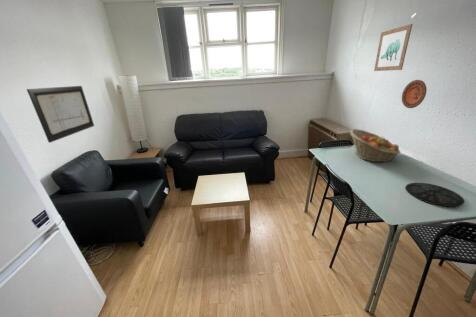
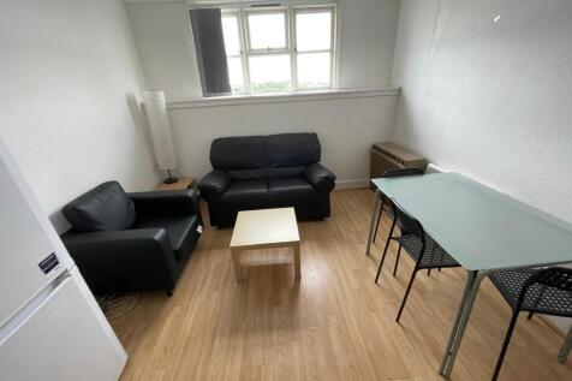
- wall art (391, 50)
- fruit basket (372, 144)
- wall art (67, 111)
- plate (433, 191)
- decorative plate (413, 94)
